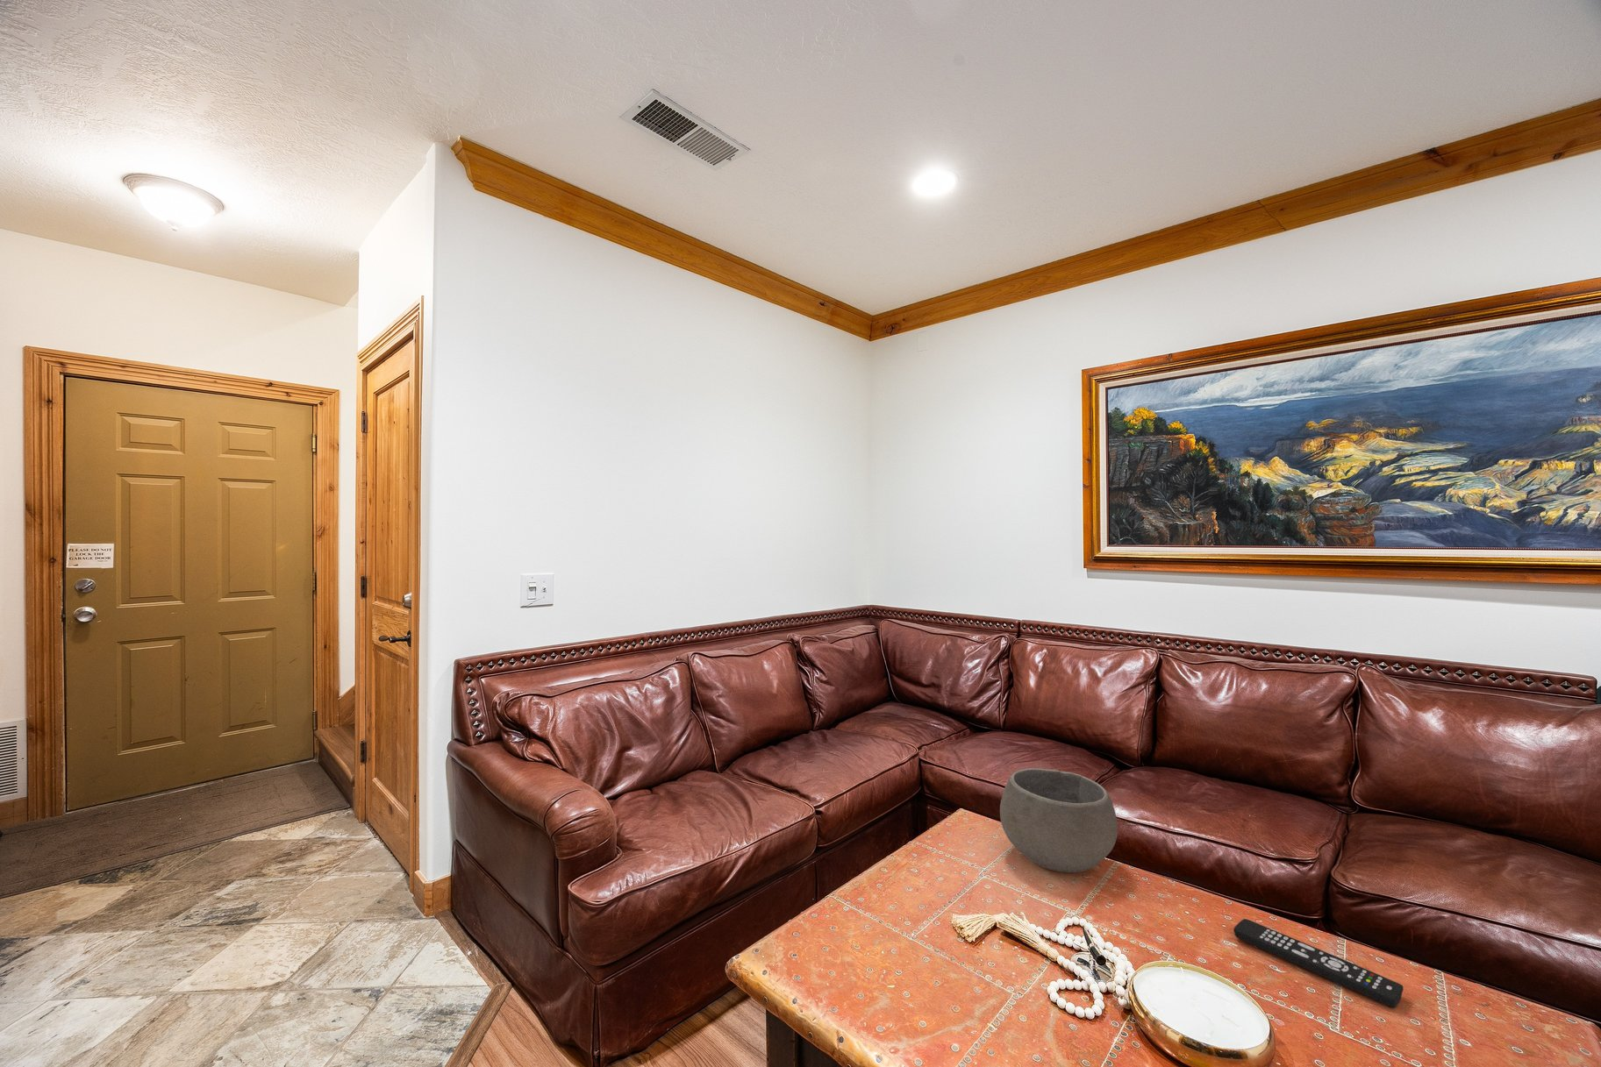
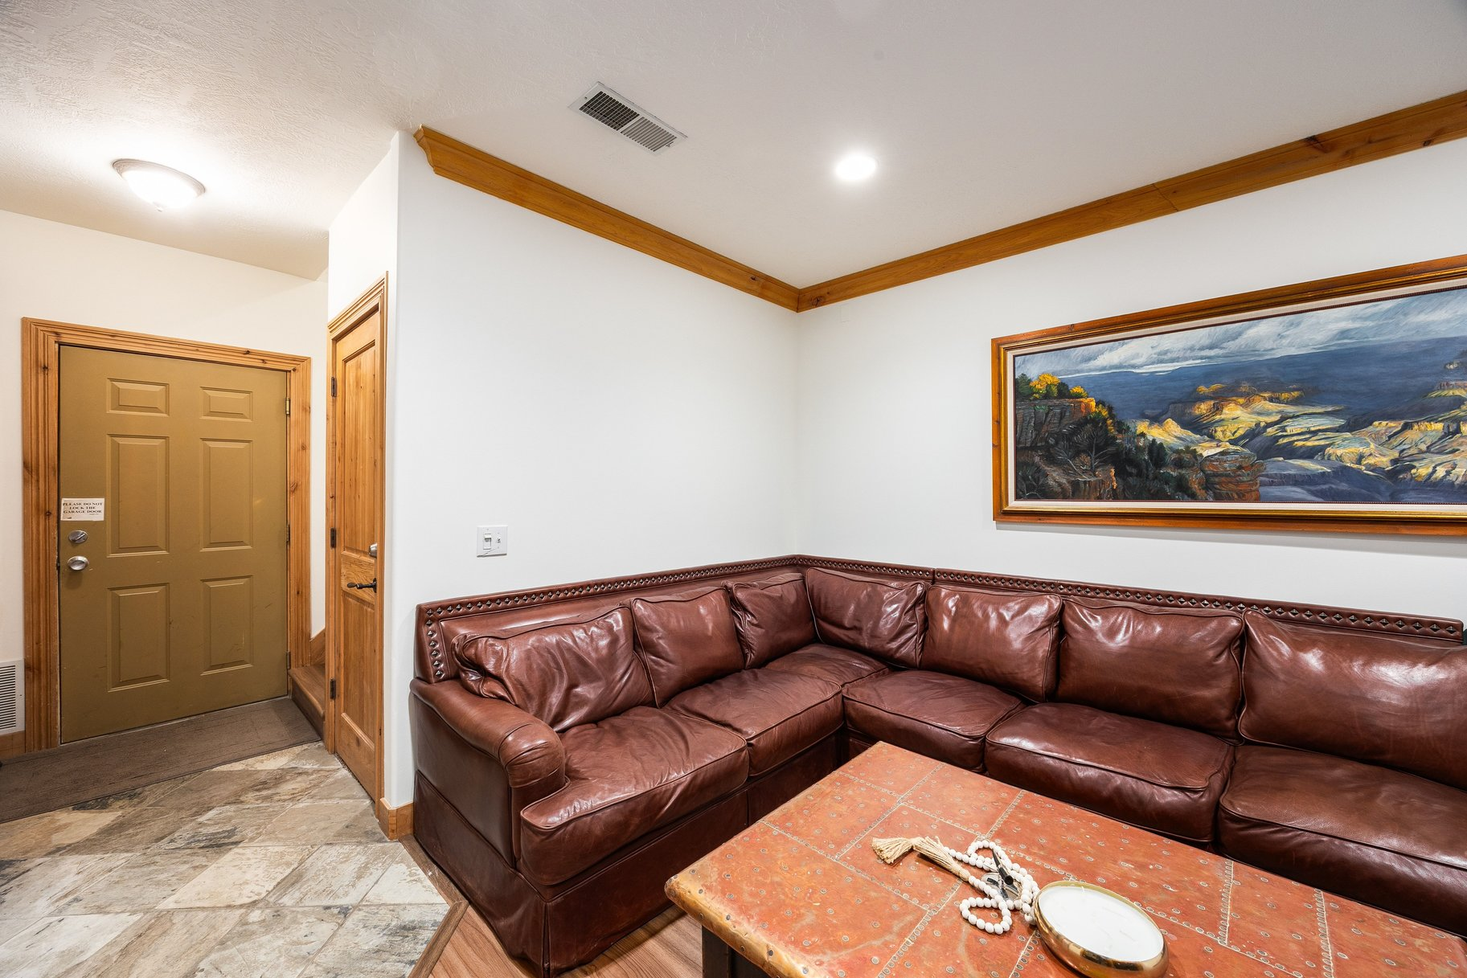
- remote control (1313, 959)
- bowl (1057, 820)
